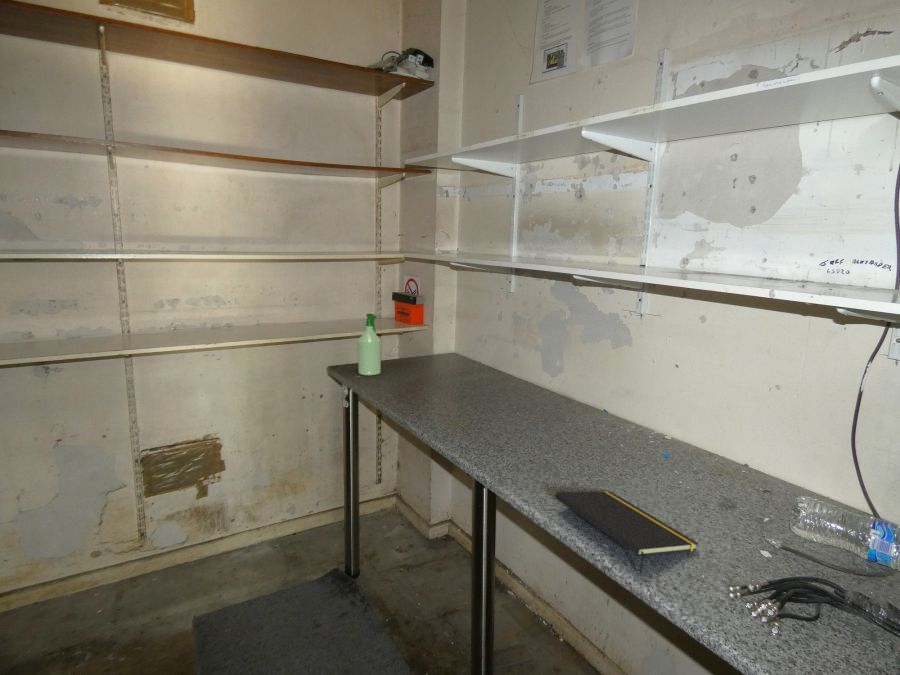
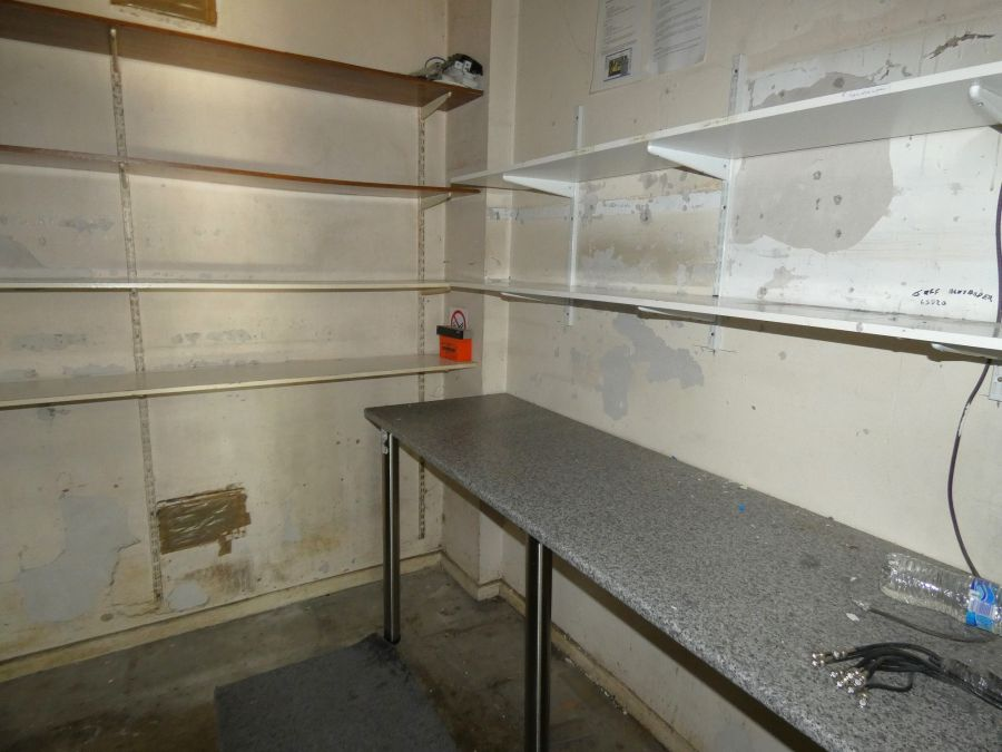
- notepad (622, 519)
- spray bottle (369, 343)
